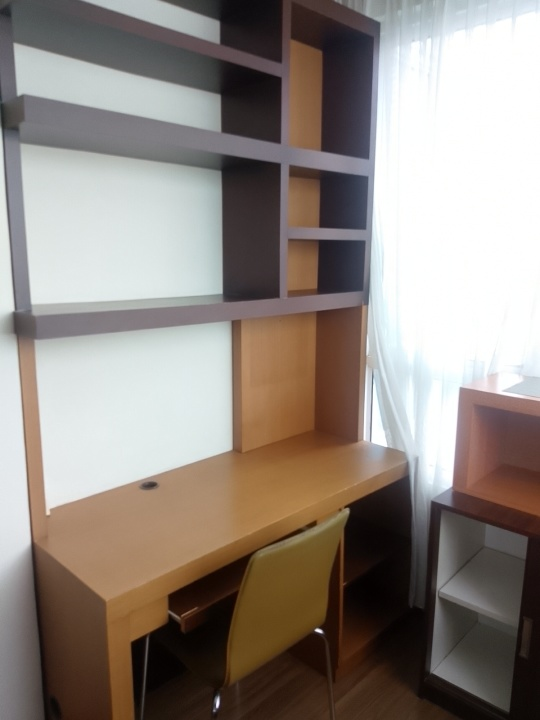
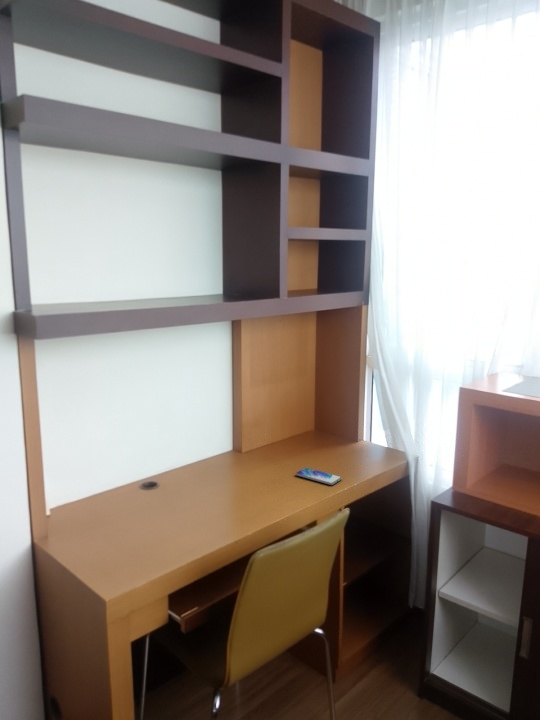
+ smartphone (318, 476)
